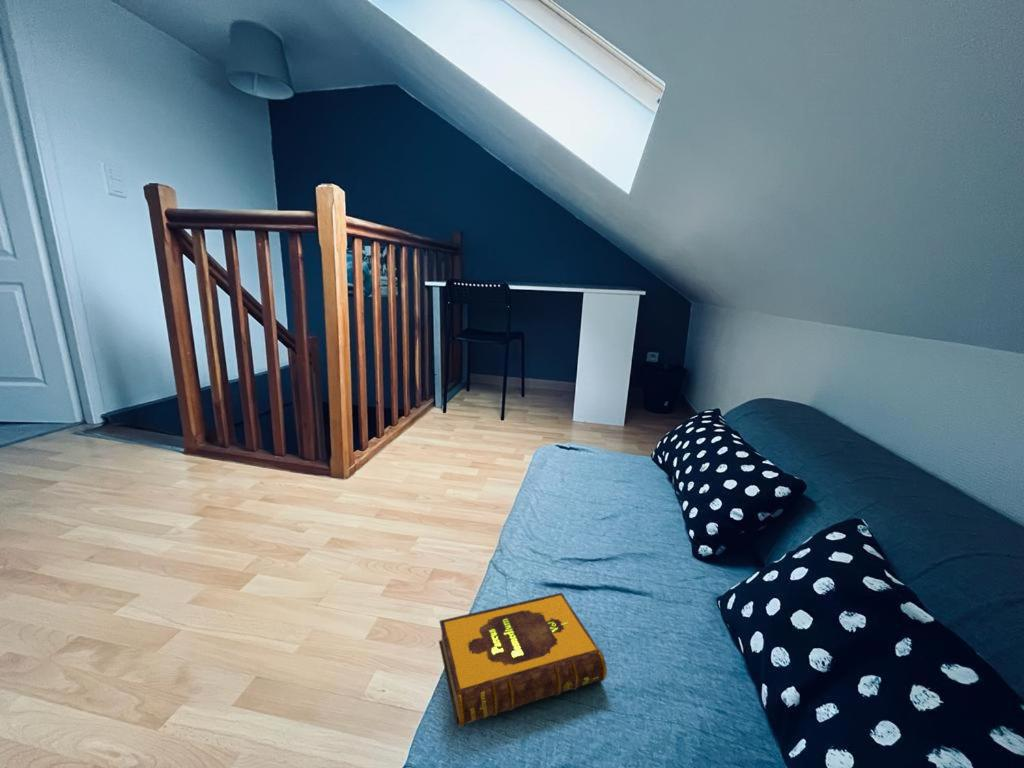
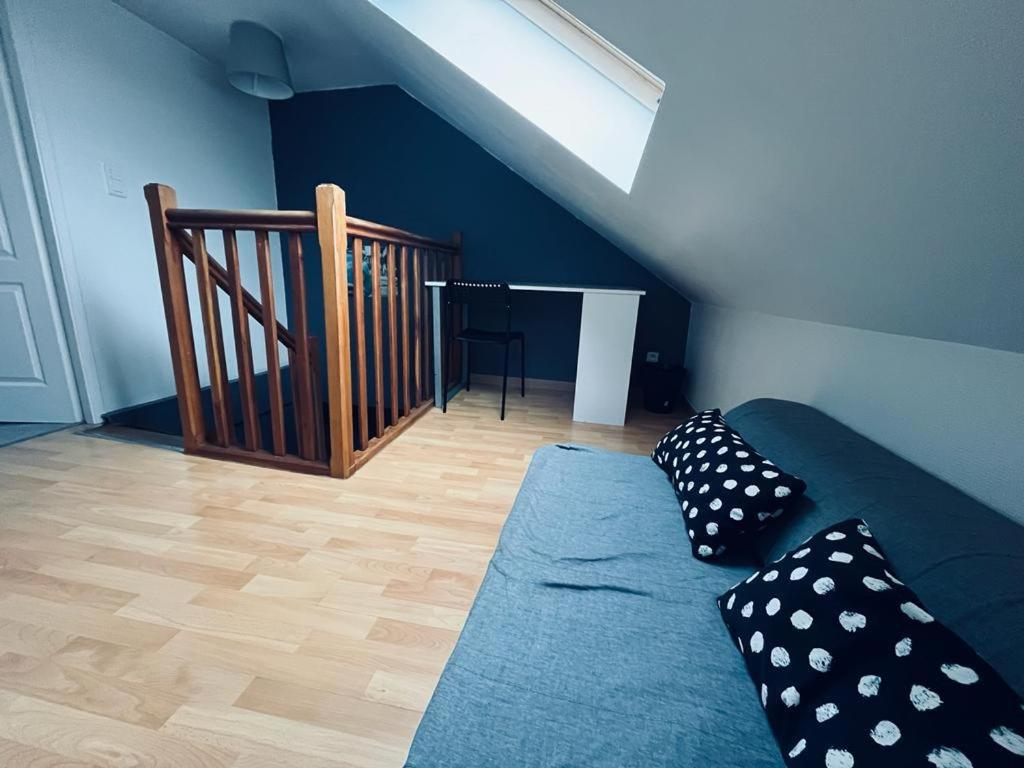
- hardback book (518, 652)
